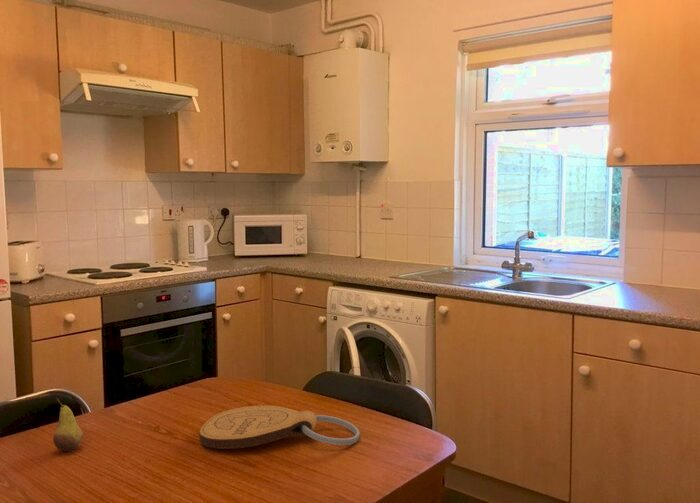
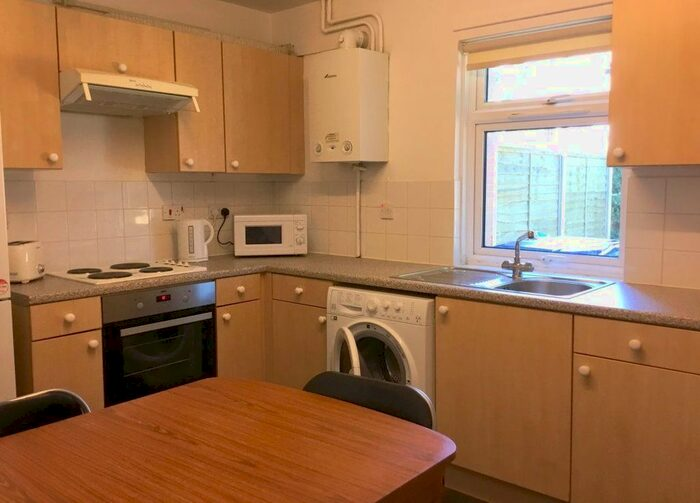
- fruit (67, 422)
- key chain (281, 424)
